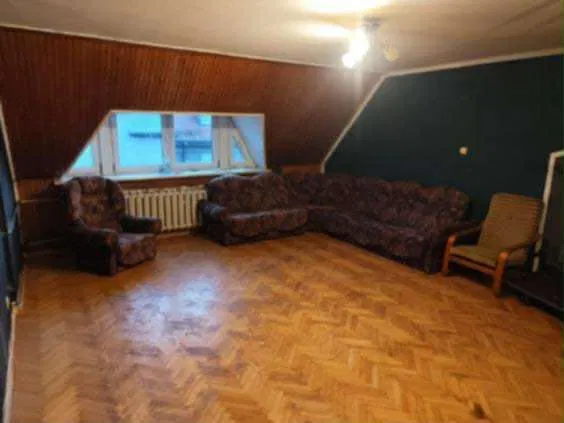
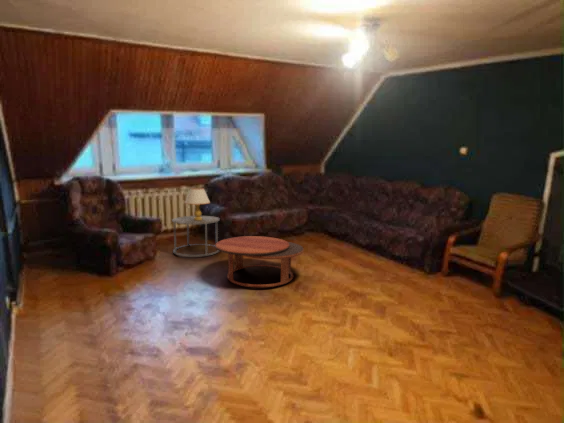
+ table lamp (197, 204)
+ coffee table (259, 258)
+ side table (188, 235)
